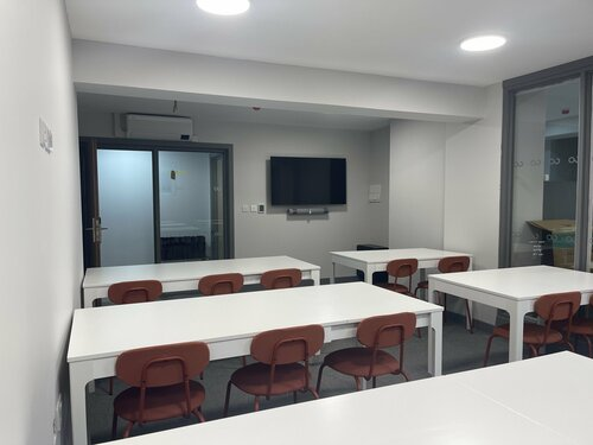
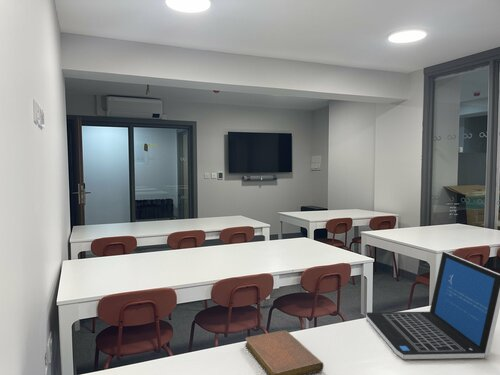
+ laptop (432, 299)
+ notebook (281, 352)
